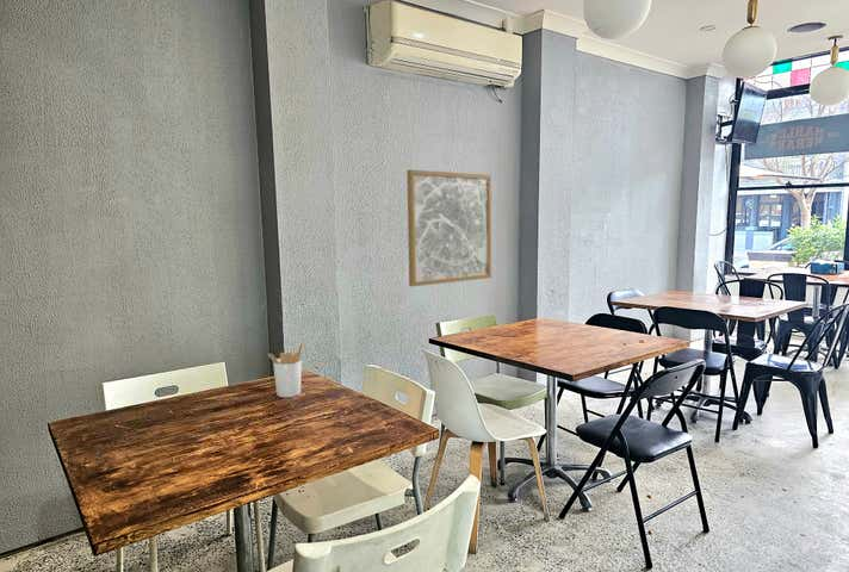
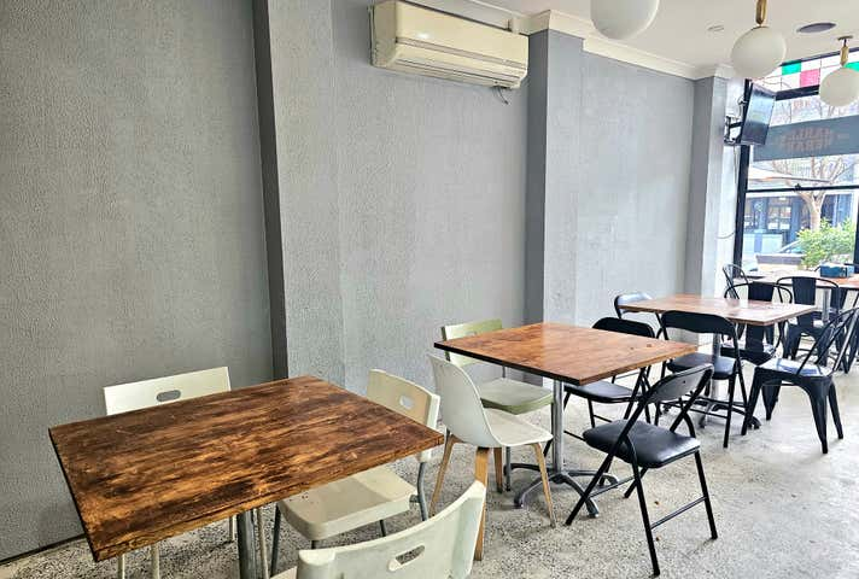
- utensil holder (289, 371)
- wall art (452, 228)
